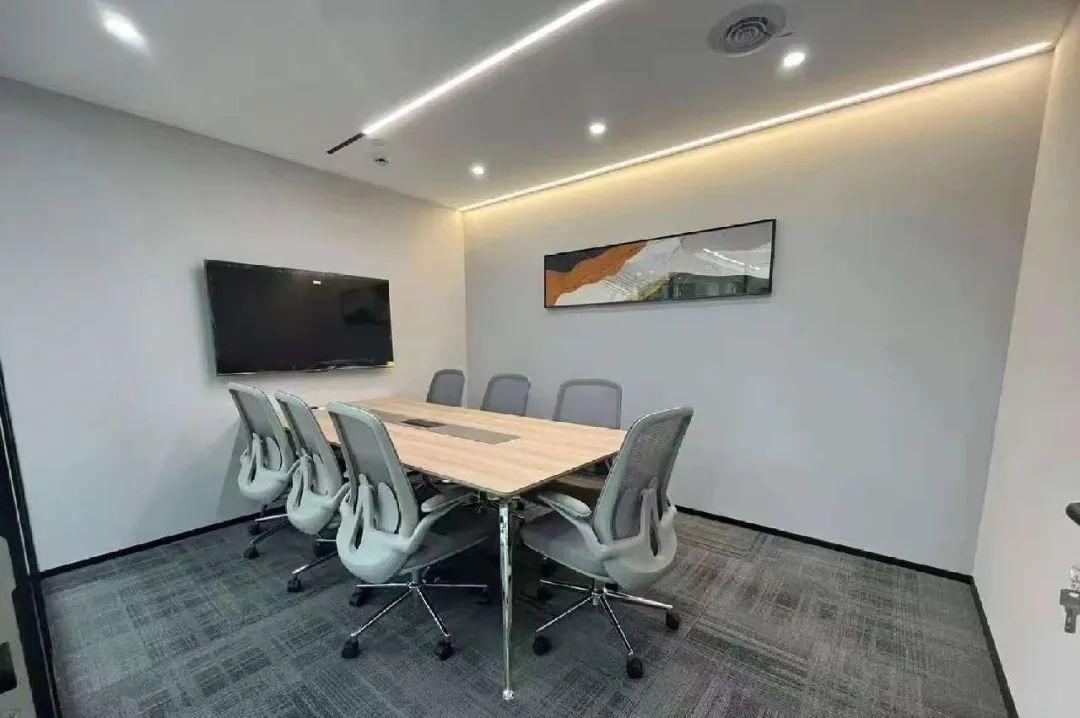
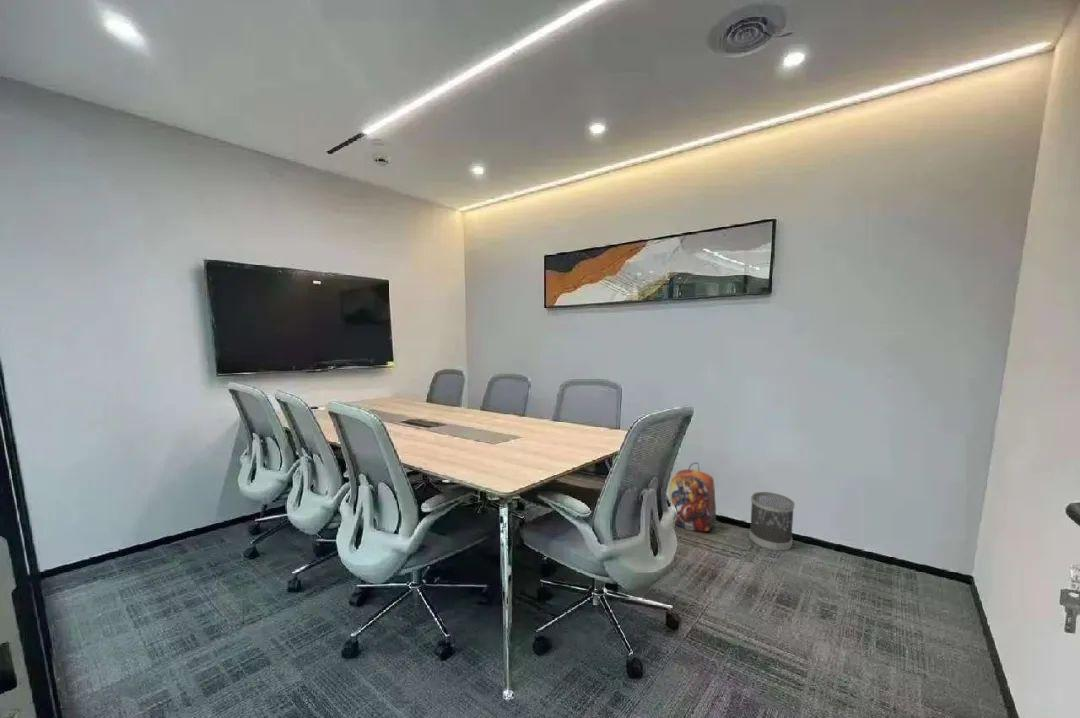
+ wastebasket (771, 520)
+ backpack (693, 496)
